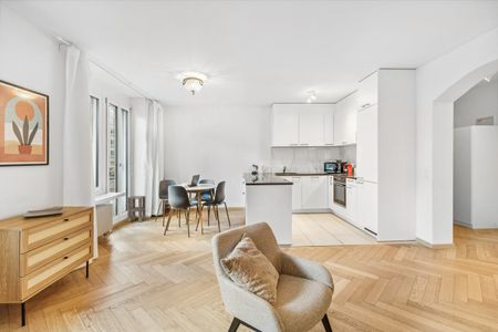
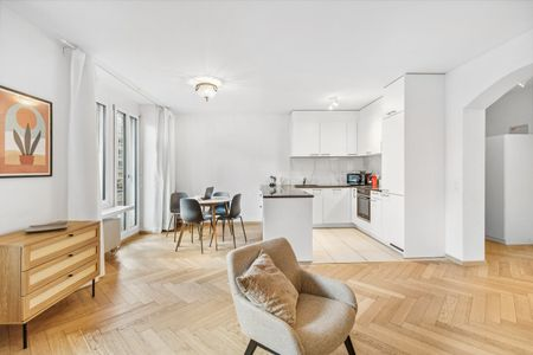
- side table (136, 208)
